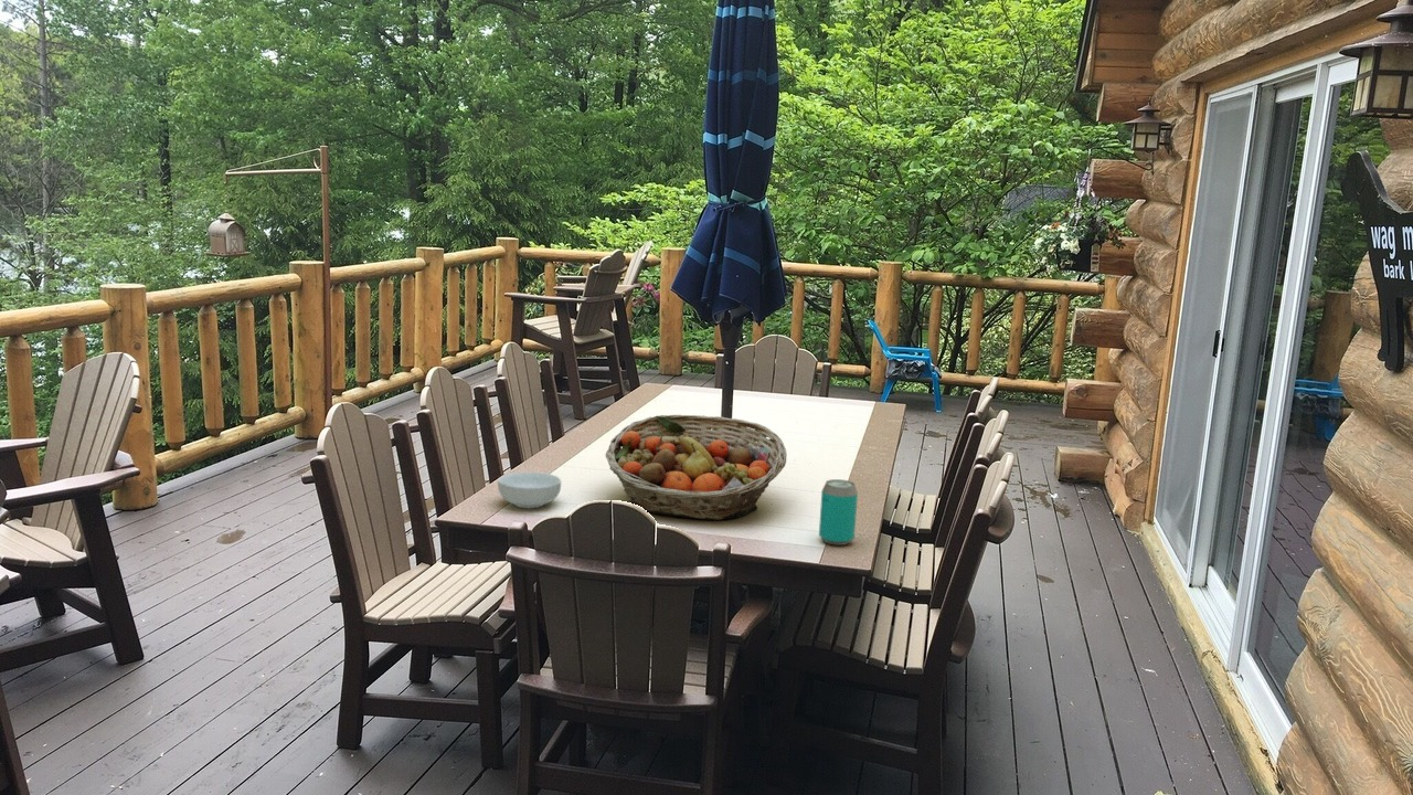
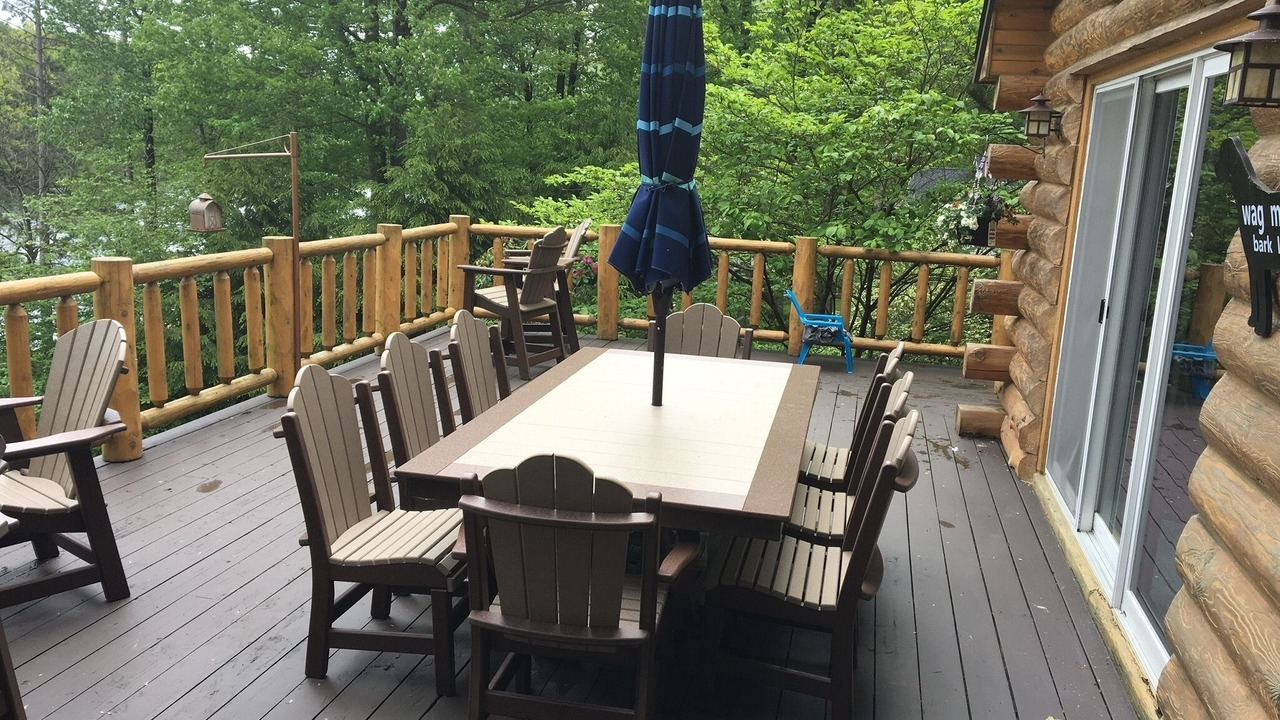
- fruit basket (695, 465)
- beverage can (838, 511)
- cereal bowl (529, 491)
